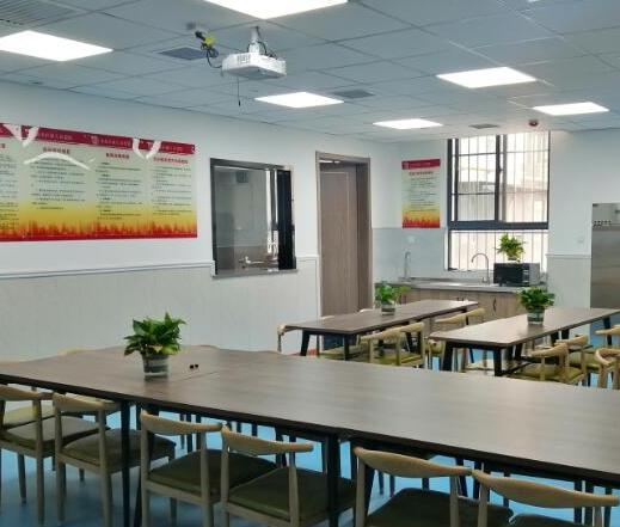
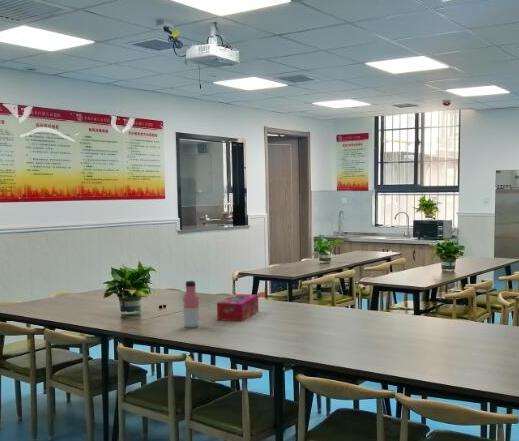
+ water bottle (190, 303)
+ tissue box (238, 307)
